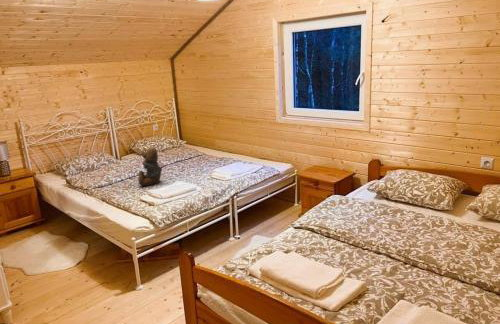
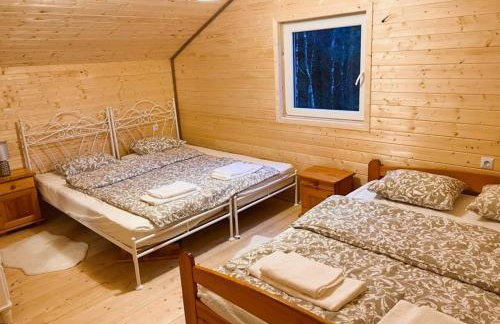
- teddy bear (148, 165)
